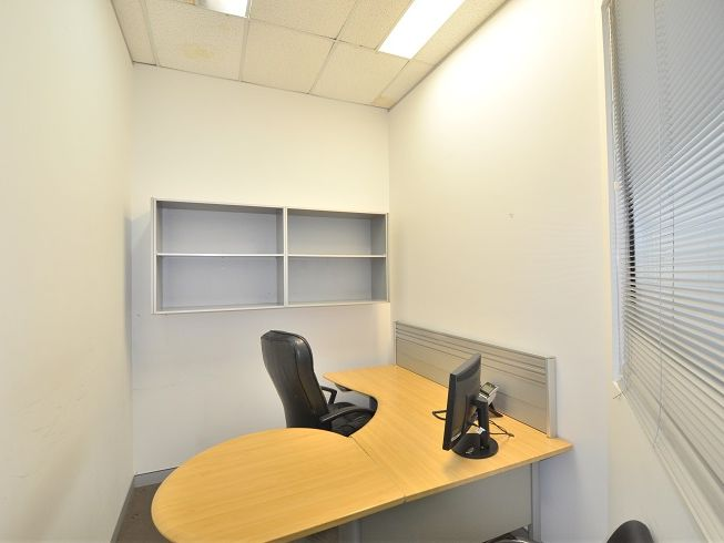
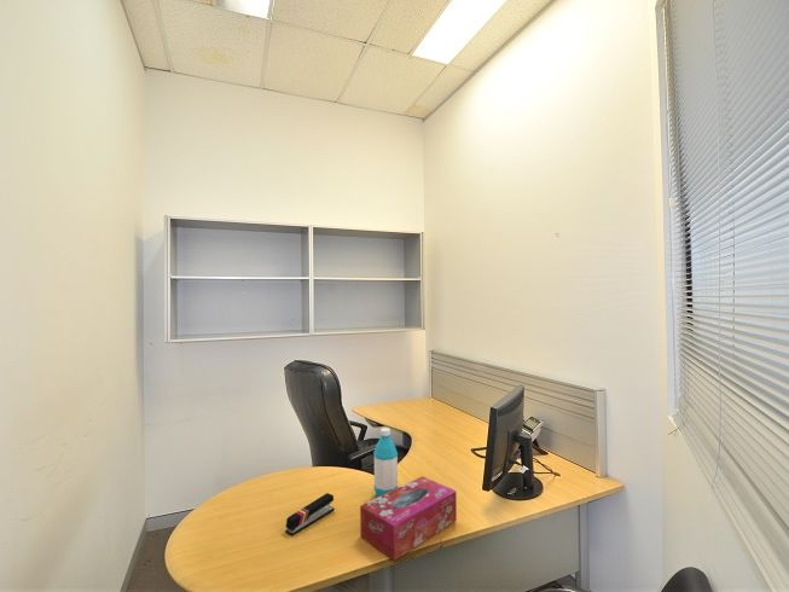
+ tissue box (410, 512)
+ water bottle (385, 462)
+ stapler (311, 512)
